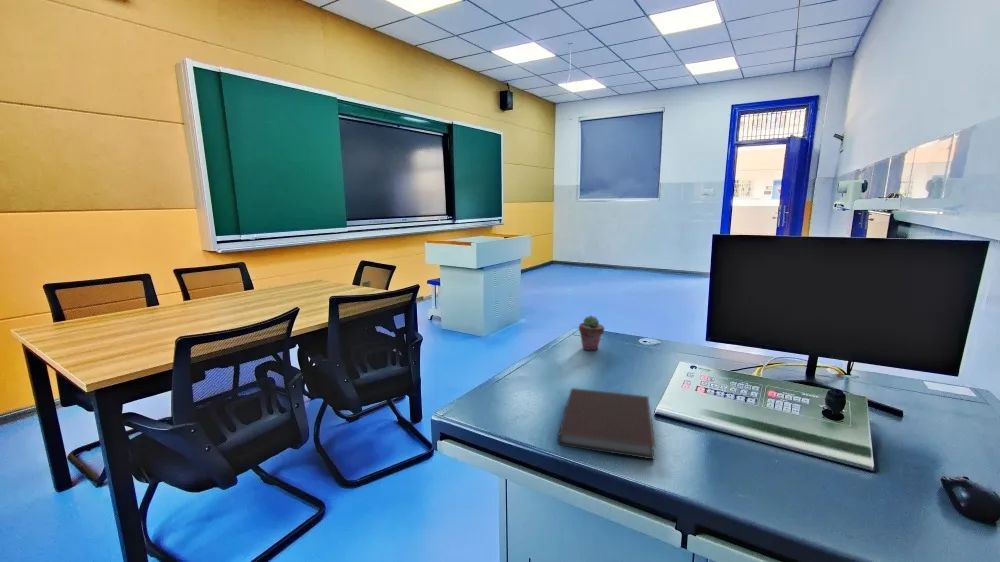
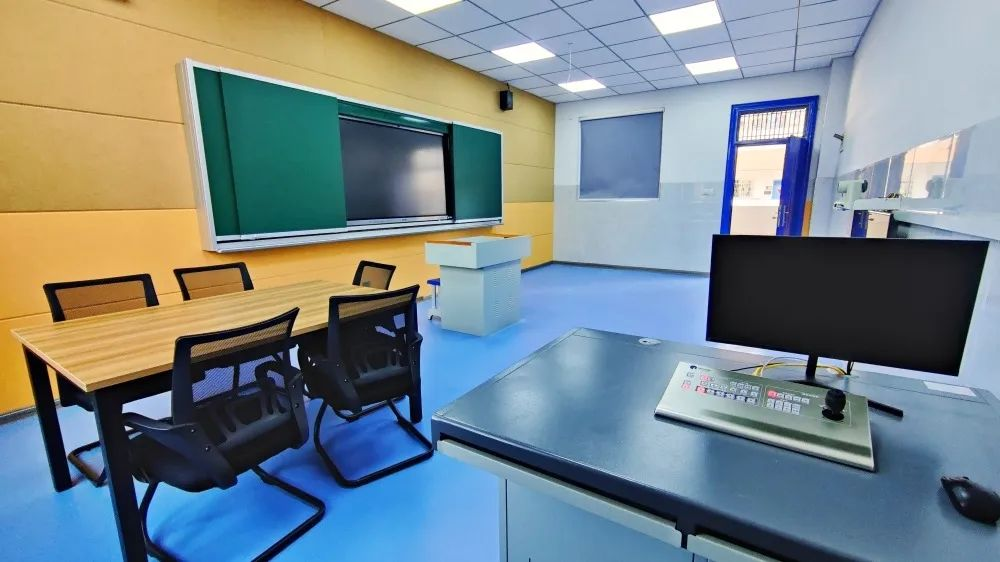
- notebook (606, 418)
- potted succulent (591, 331)
